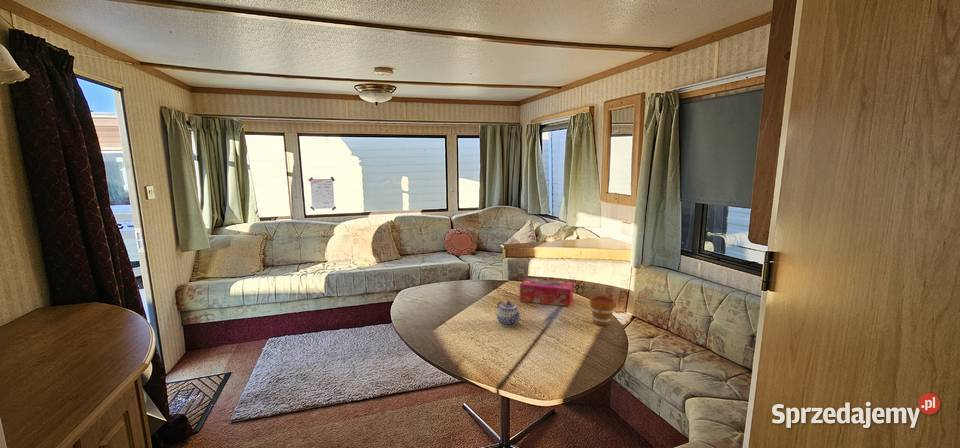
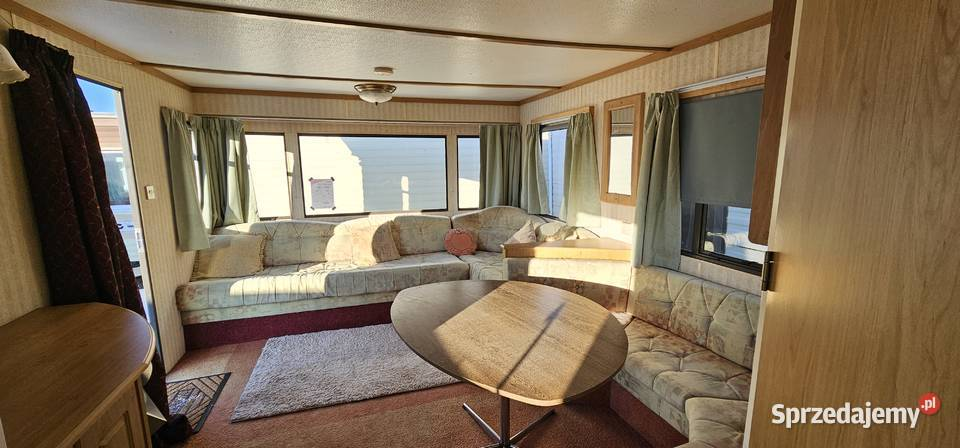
- tissue box (546, 291)
- cup (601, 311)
- teapot (508, 312)
